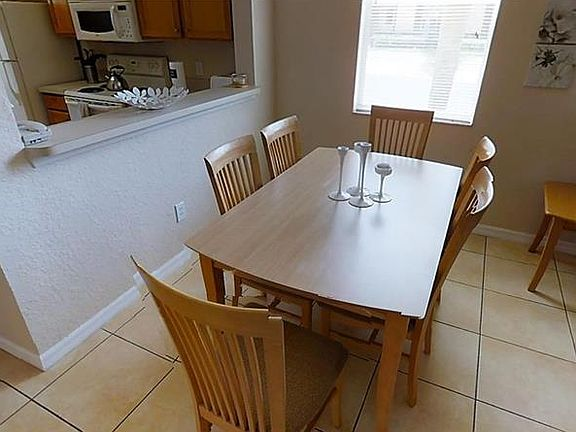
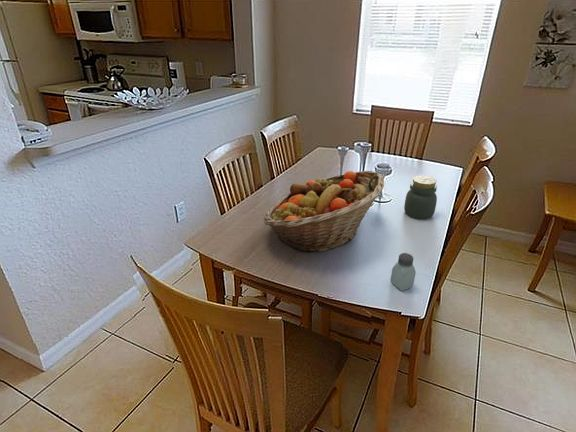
+ fruit basket (324, 205)
+ saltshaker (403, 270)
+ jar (421, 196)
